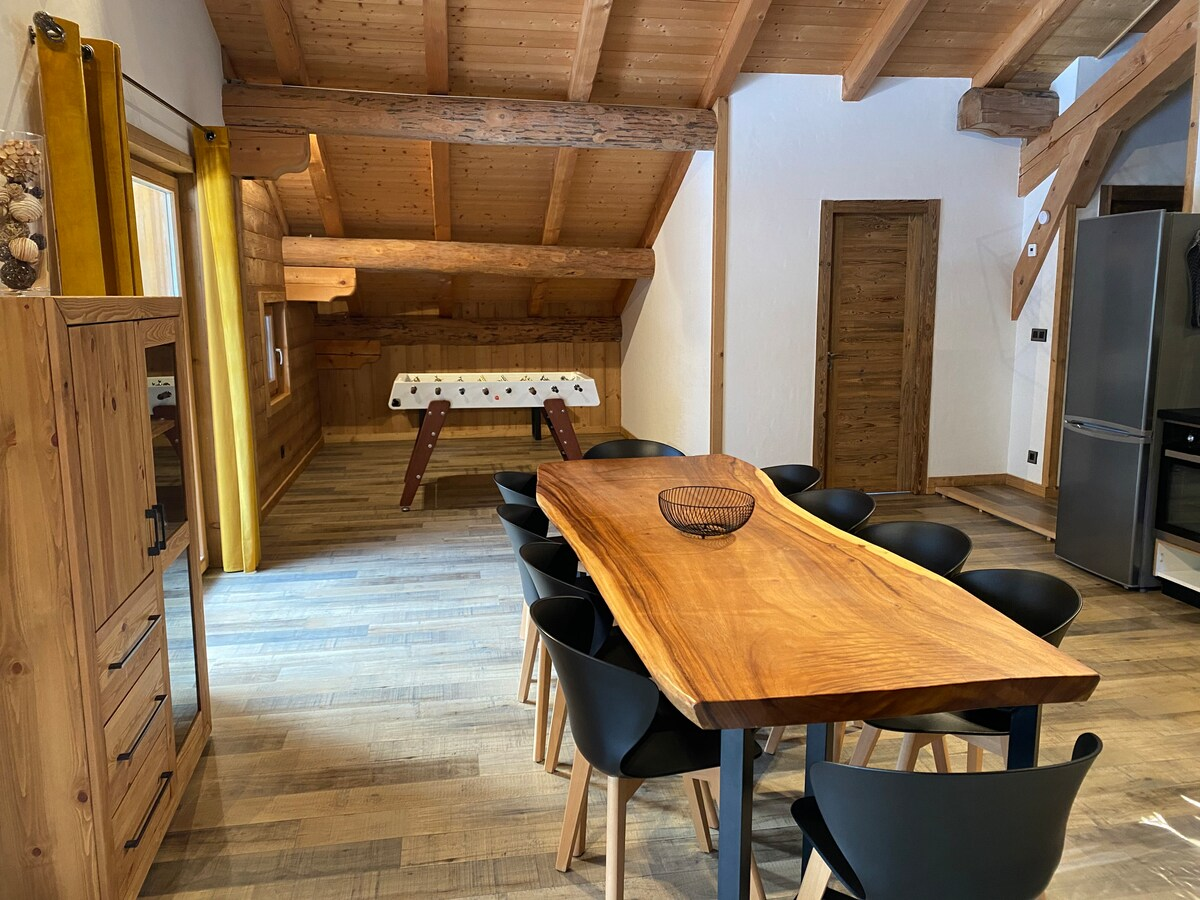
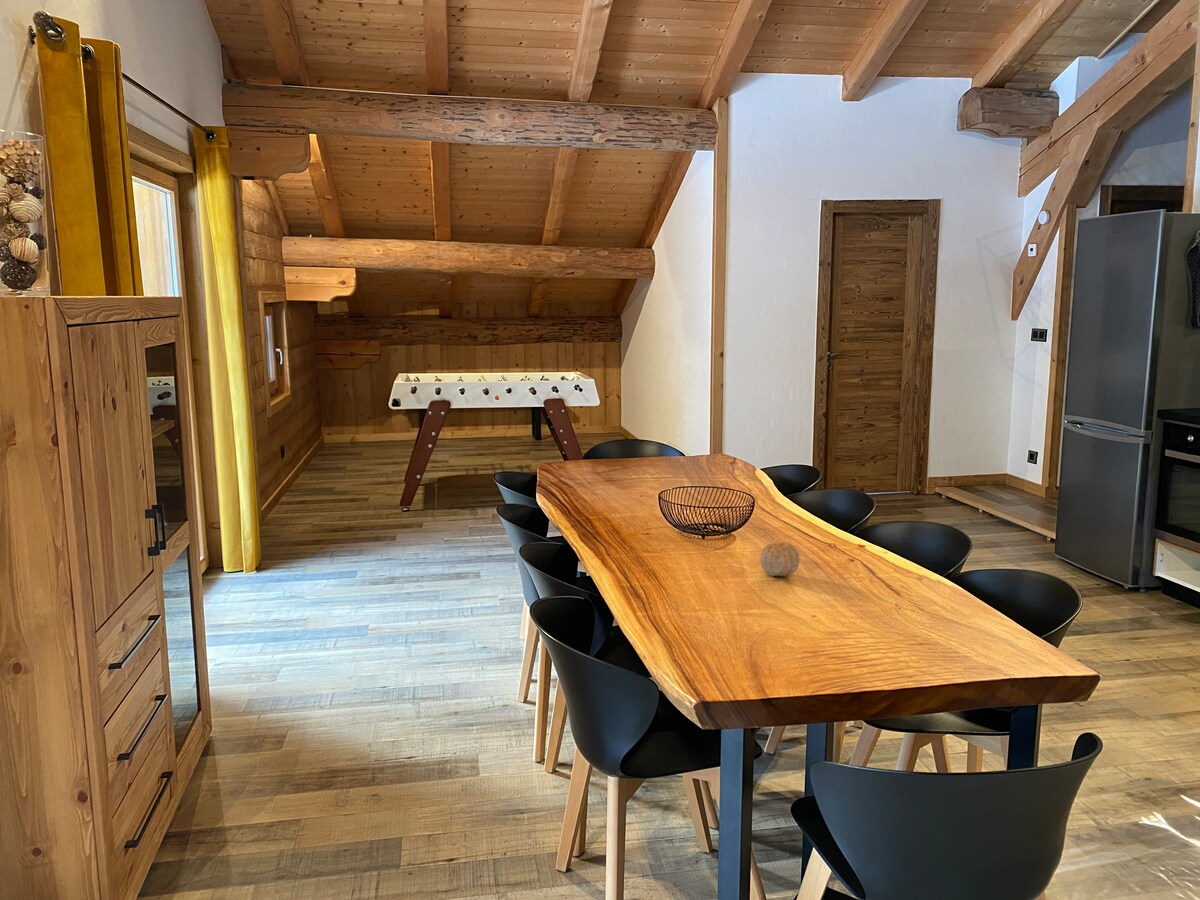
+ fruit (779, 559)
